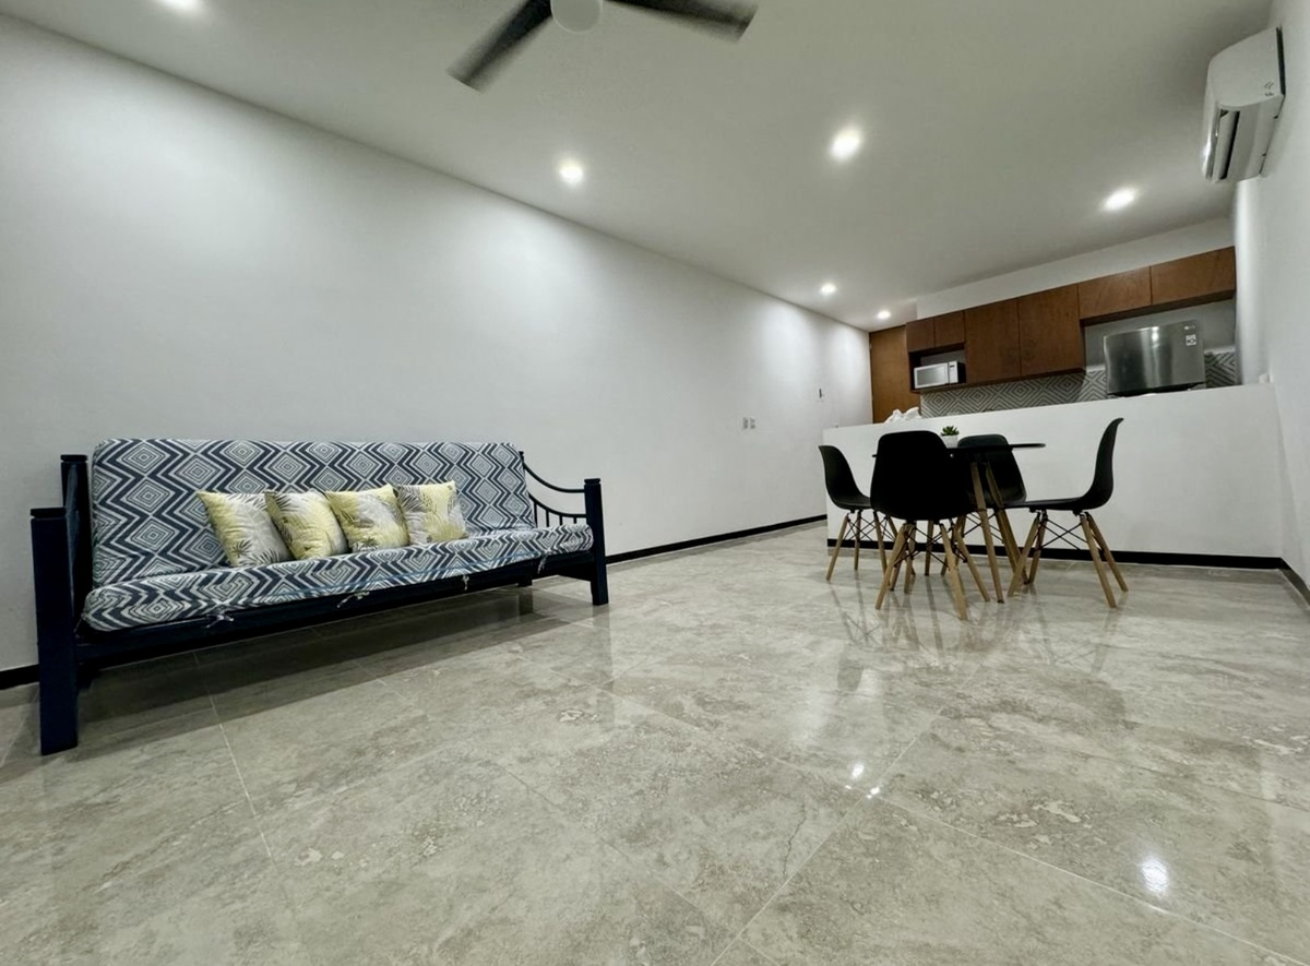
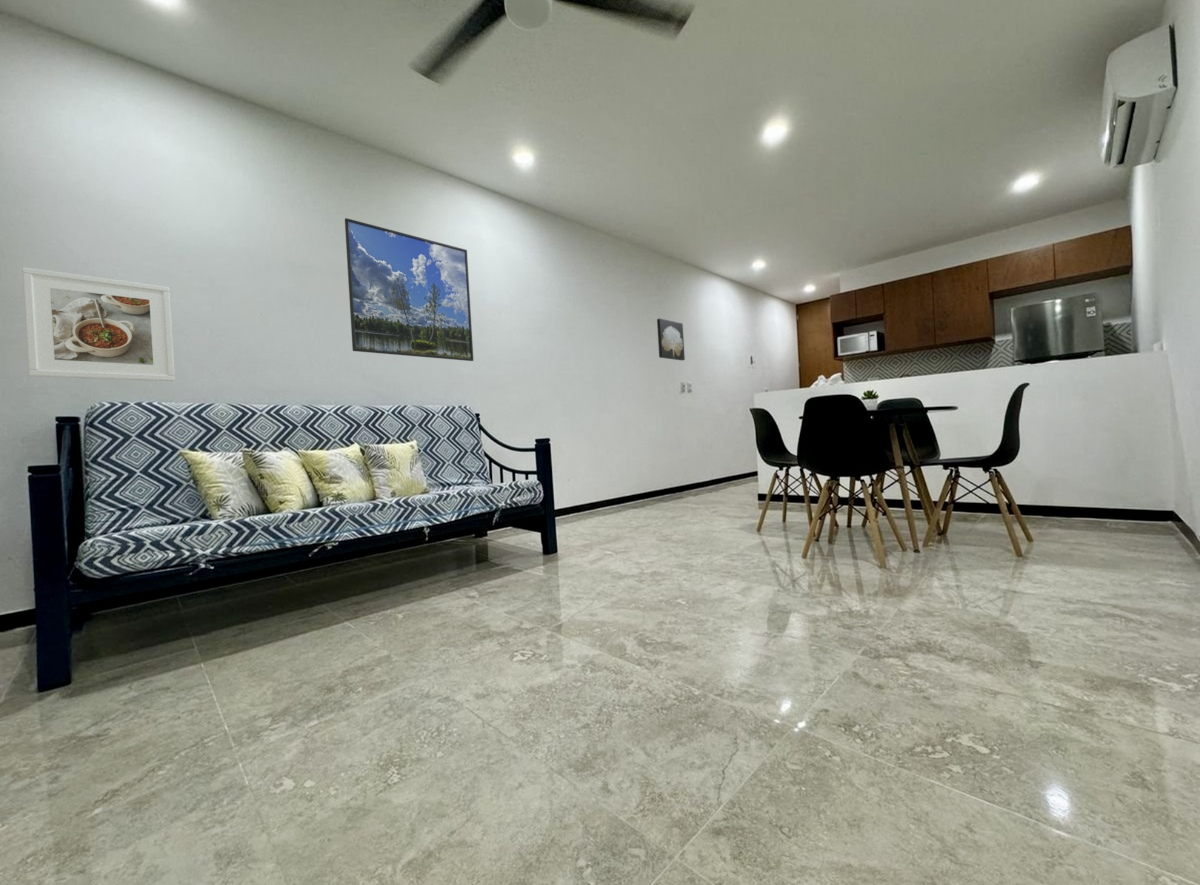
+ wall art (671, 340)
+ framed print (104, 328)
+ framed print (414, 296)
